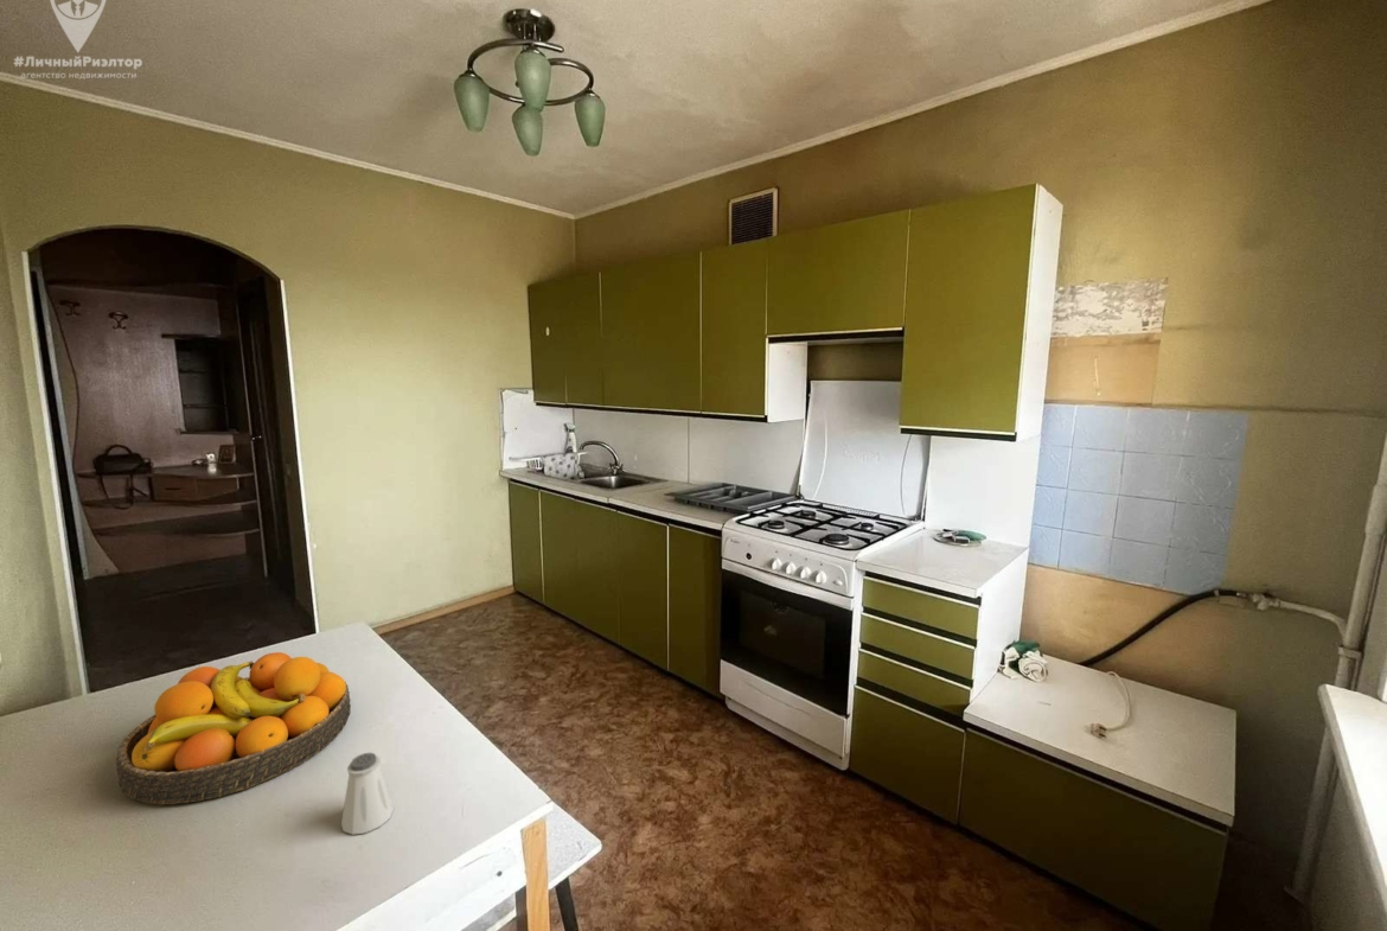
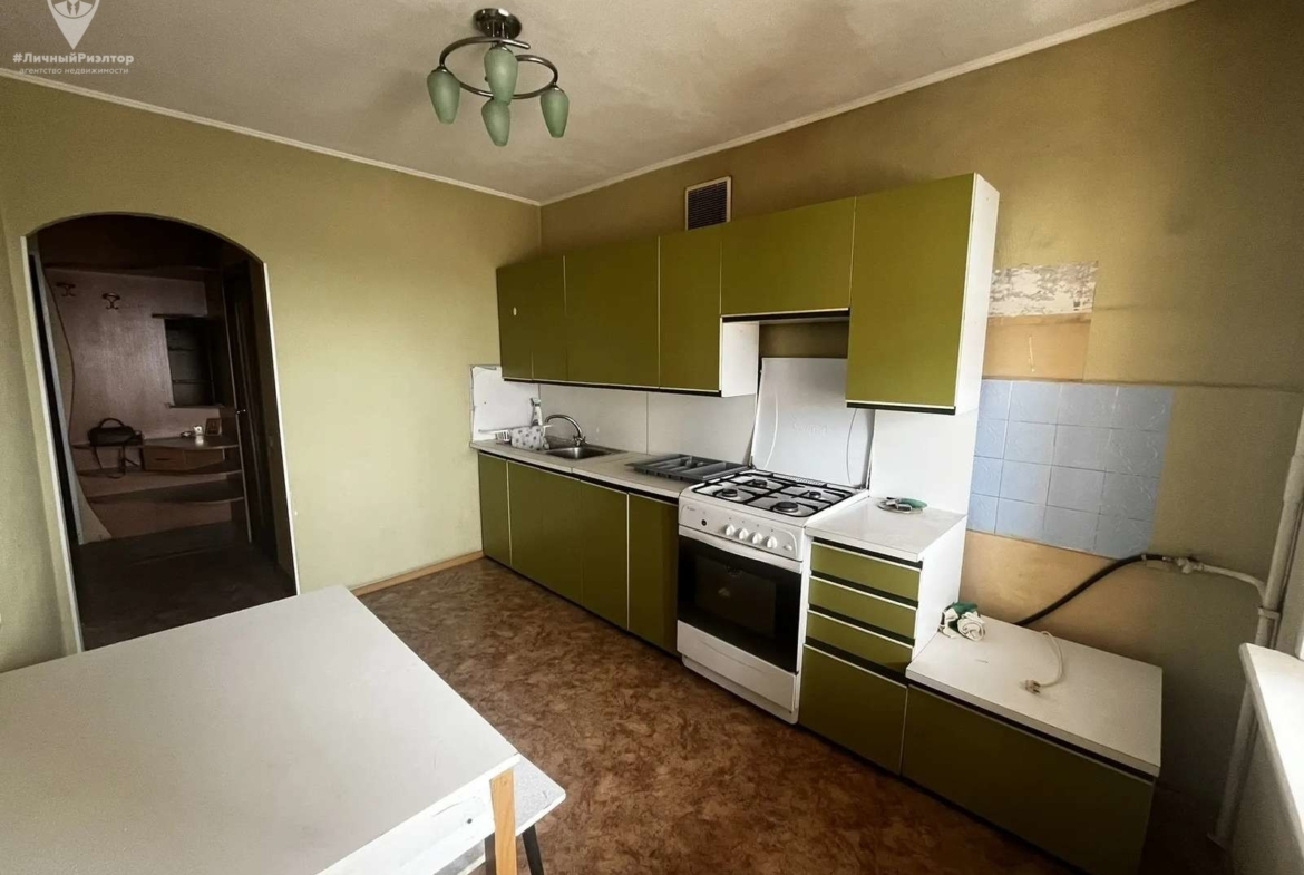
- fruit bowl (242, 702)
- saltshaker (365, 787)
